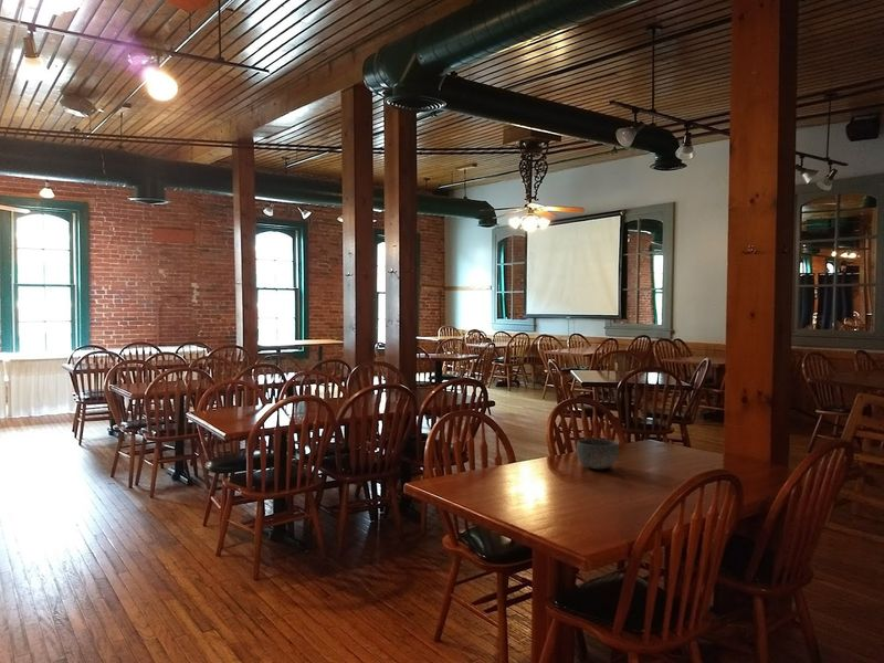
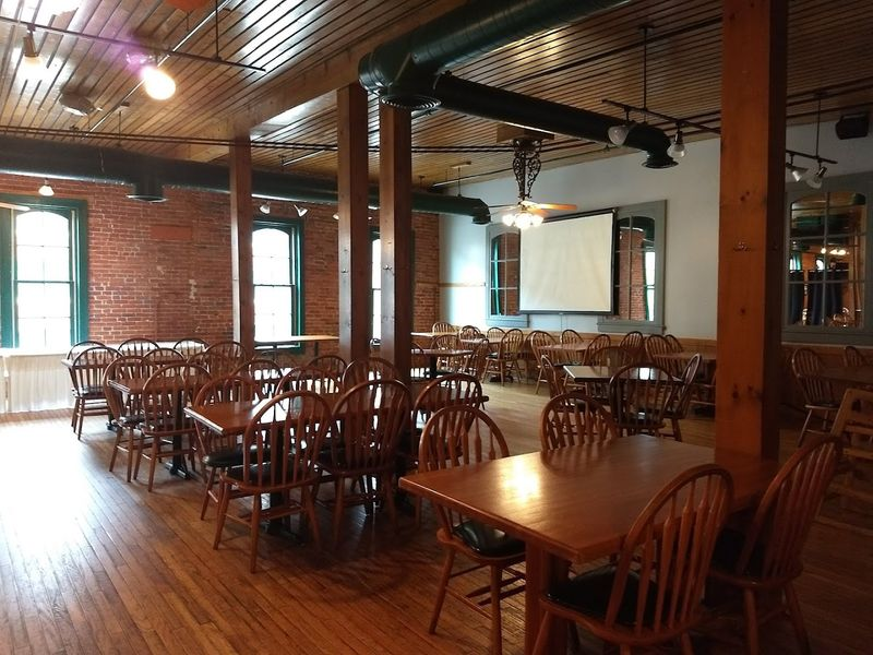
- bowl (597, 454)
